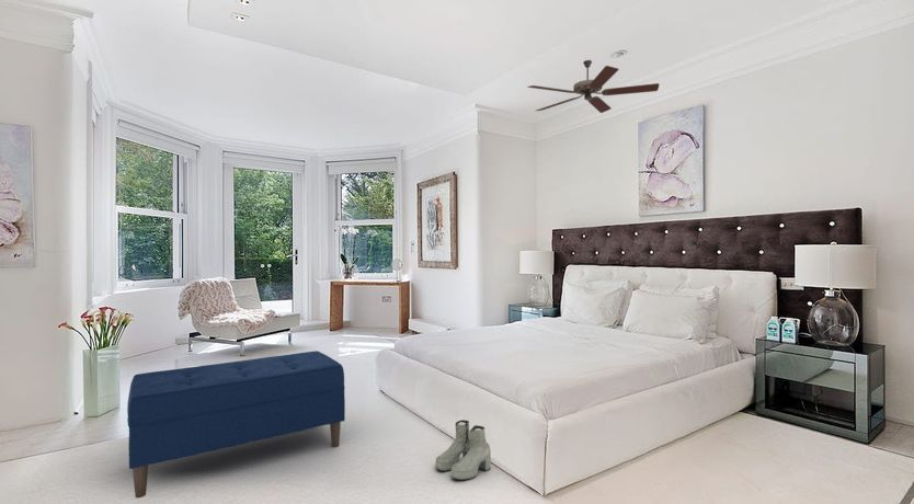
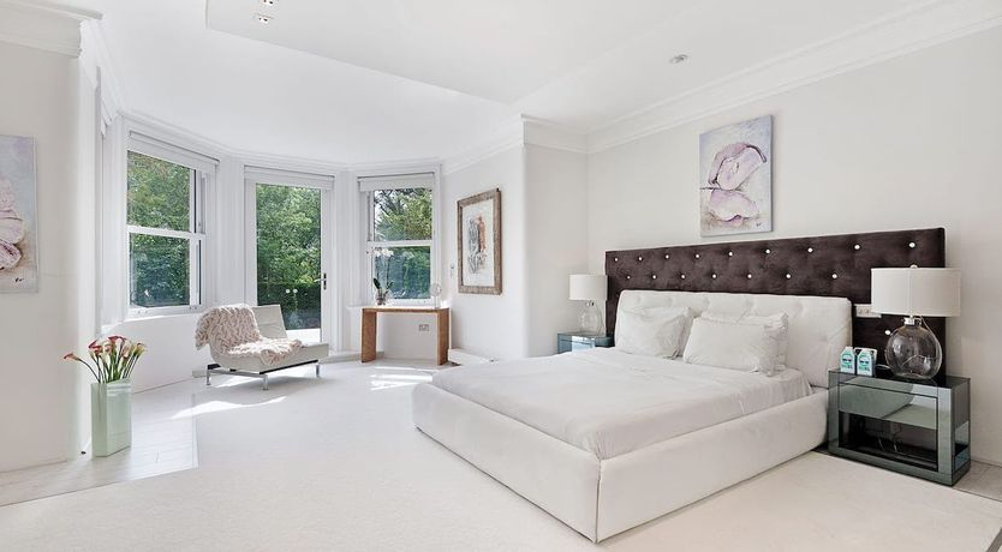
- bench (242, 412)
- boots (464, 447)
- ceiling fan (592, 80)
